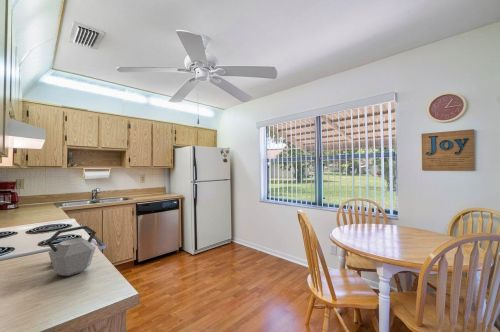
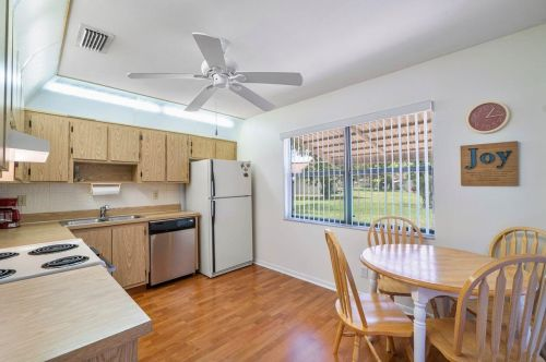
- kettle (66, 246)
